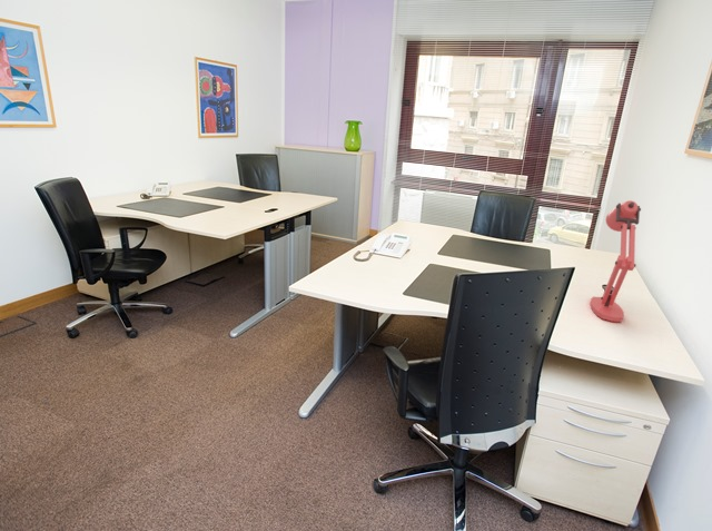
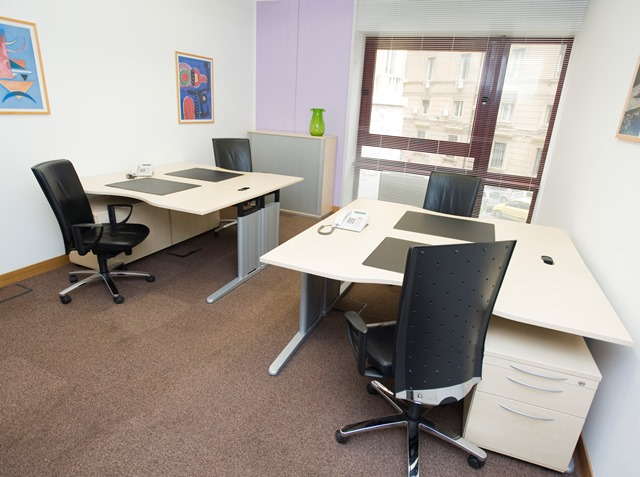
- desk lamp (619, 258)
